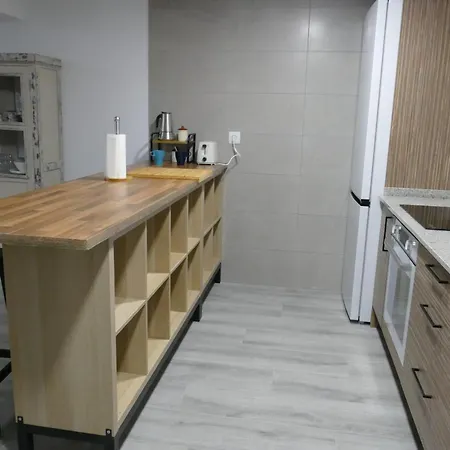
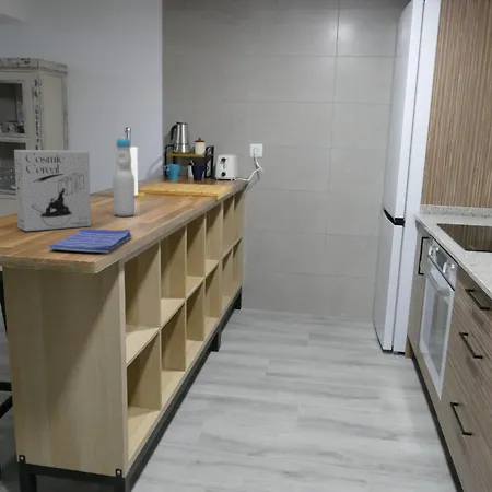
+ bottle (124, 176)
+ dish towel (93, 238)
+ cereal box (54, 189)
